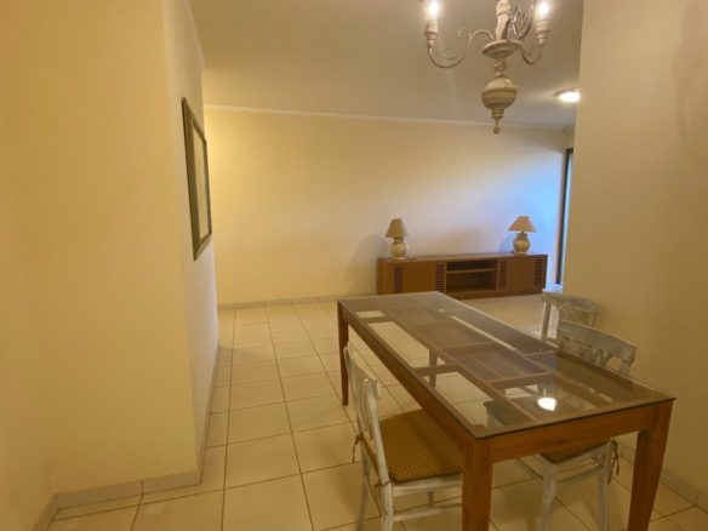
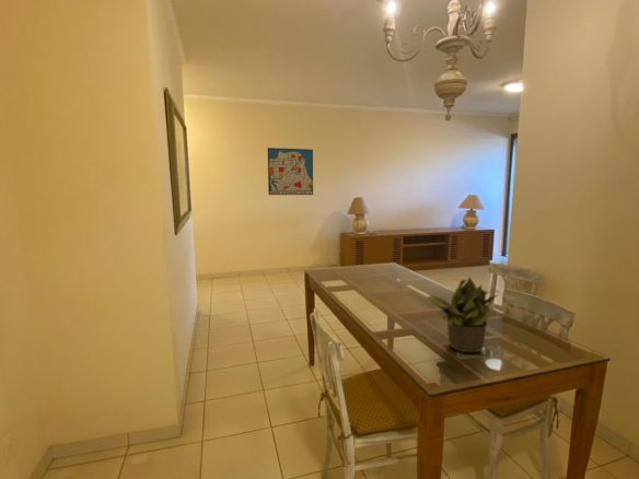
+ wall art (290, 172)
+ potted plant (458, 312)
